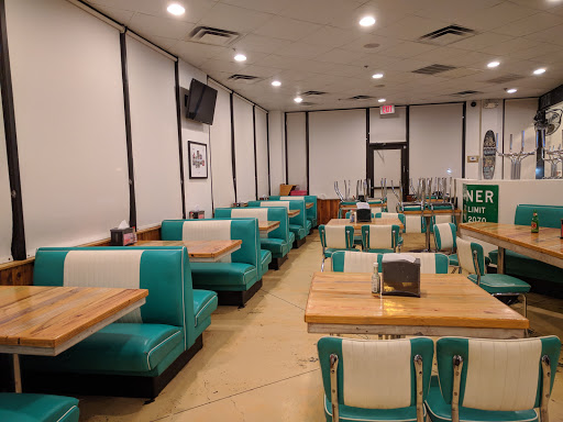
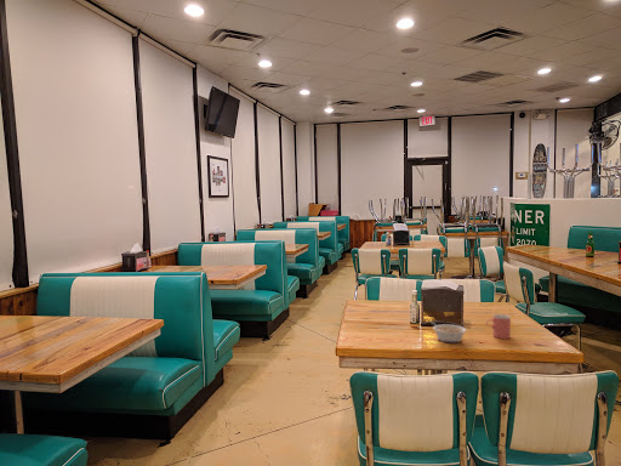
+ legume (448, 333)
+ cup (497, 325)
